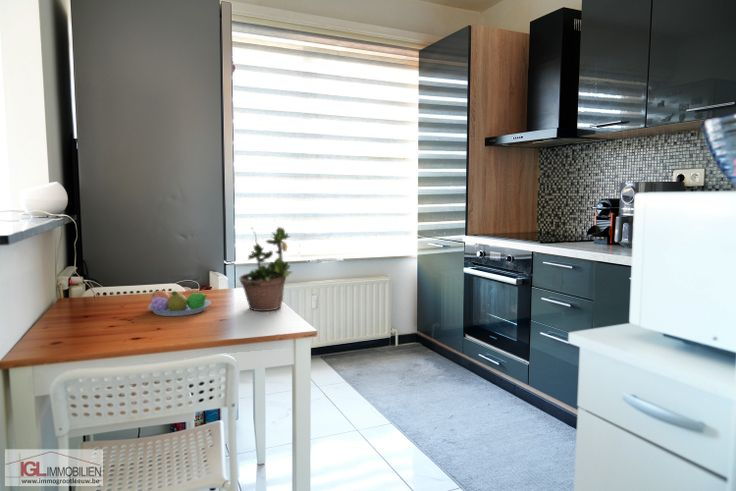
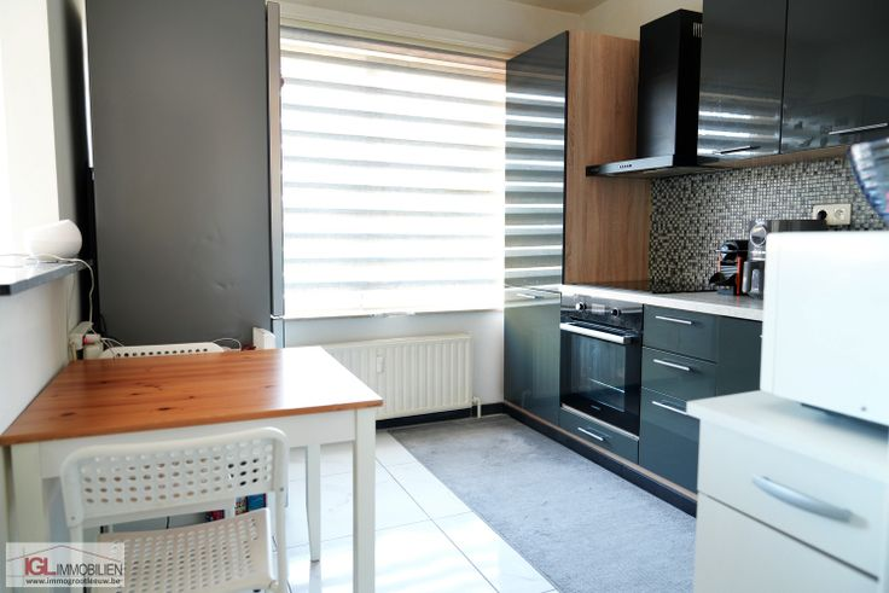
- fruit bowl (181, 299)
- potted plant (263, 265)
